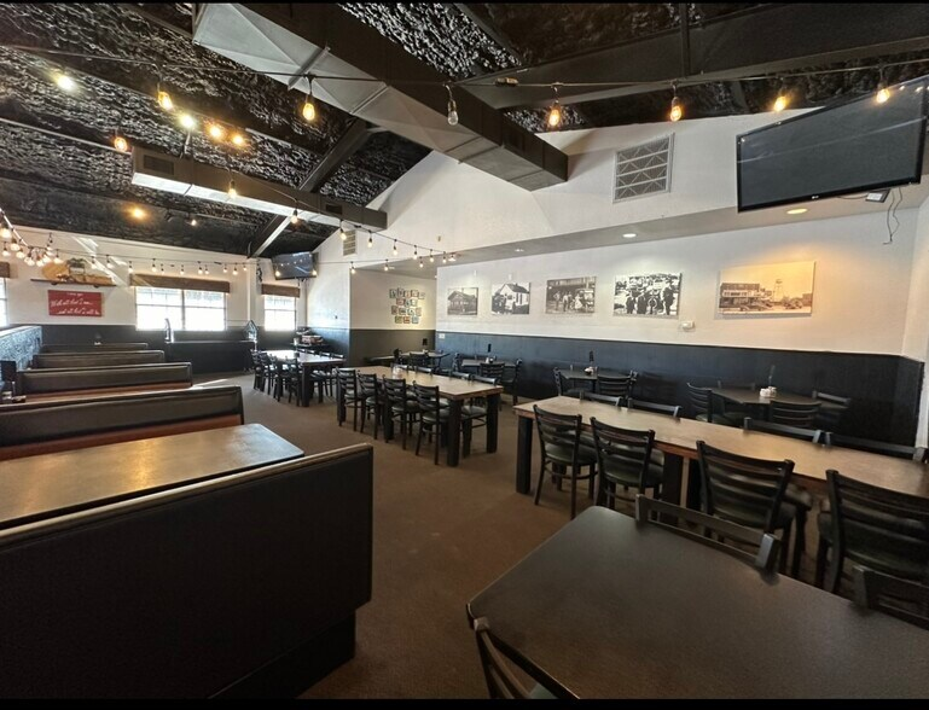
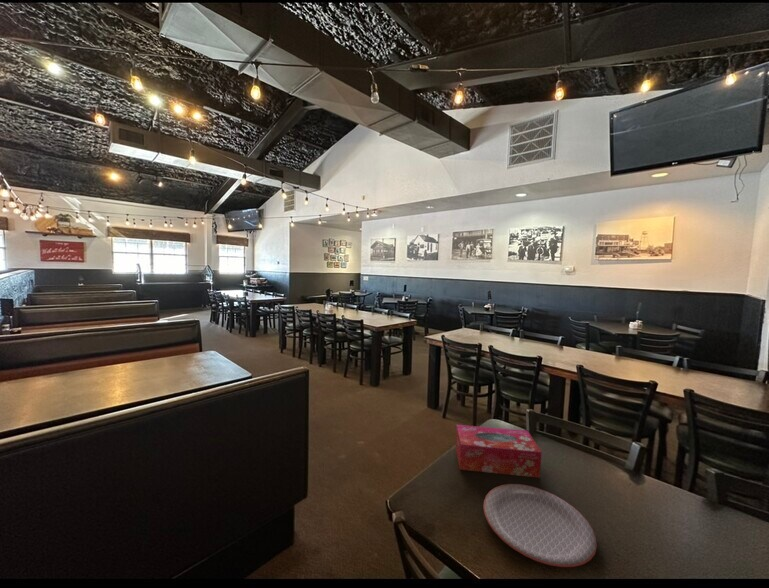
+ tissue box (495, 449)
+ plate (535, 522)
